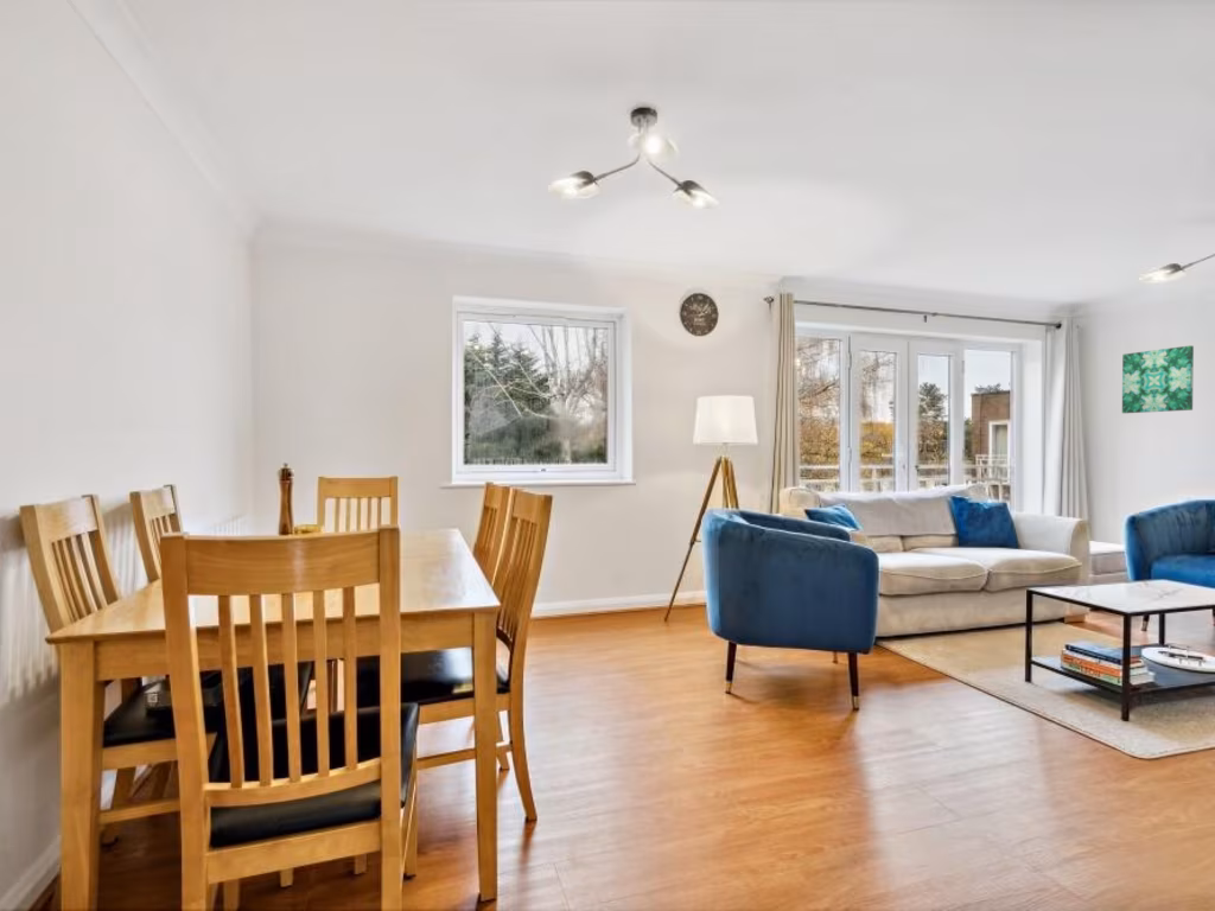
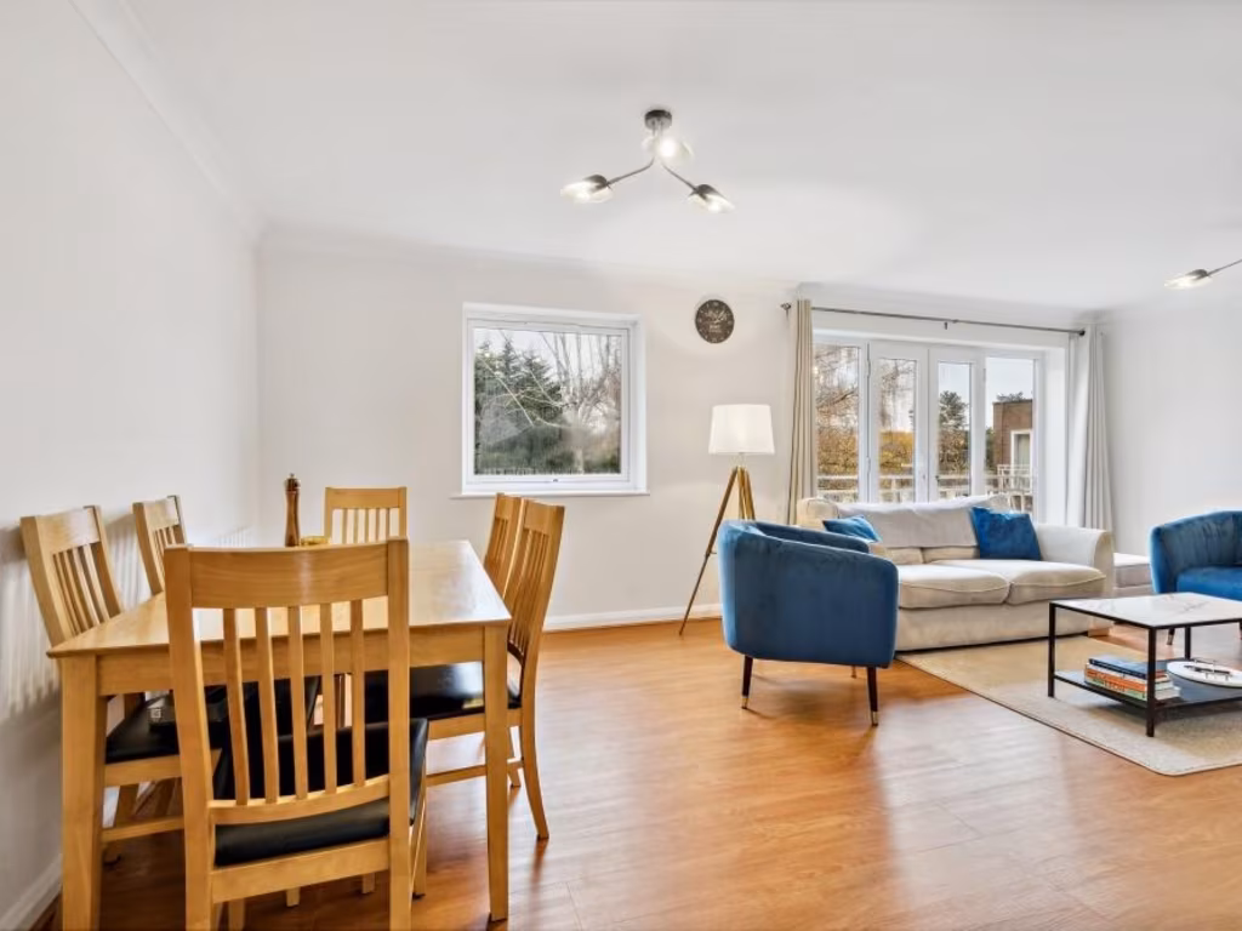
- wall art (1156, 381)
